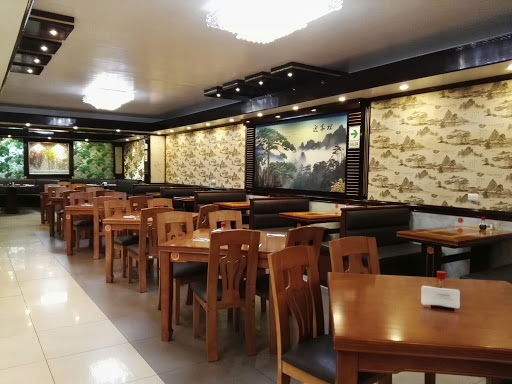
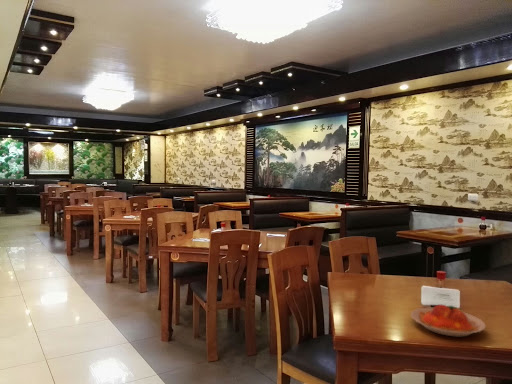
+ plate (446, 315)
